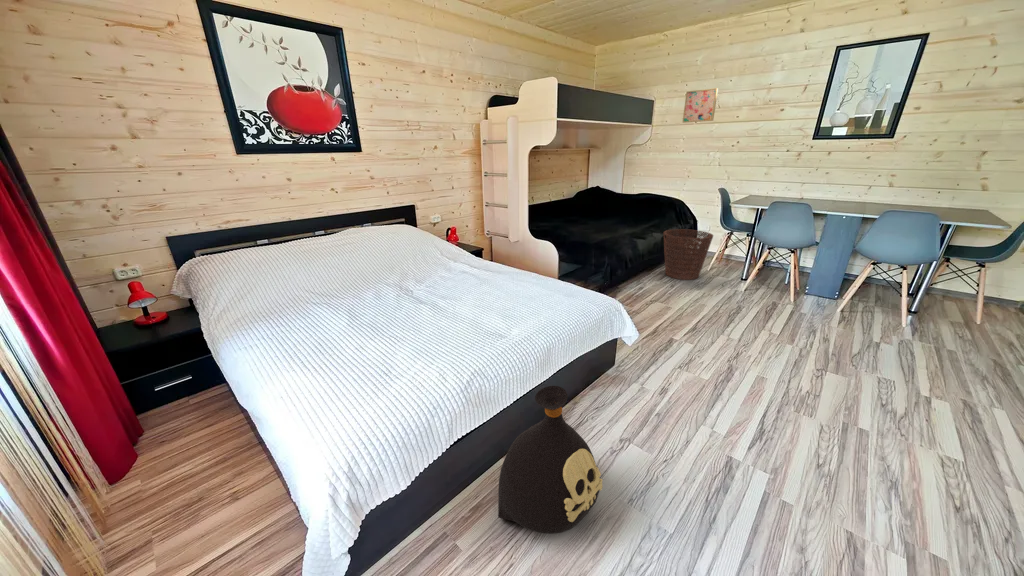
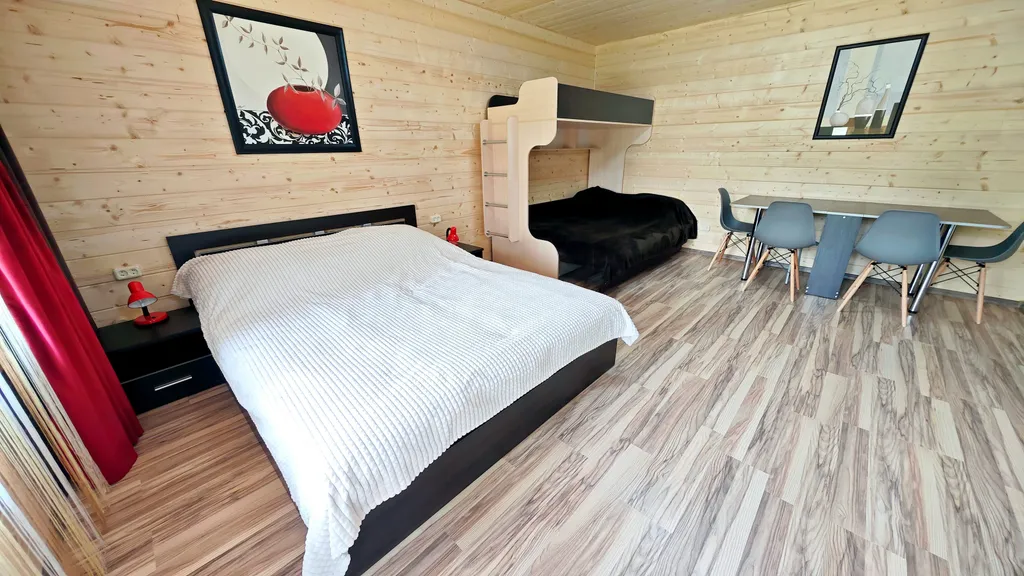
- wall art (699, 106)
- bag (550, 449)
- basket (684, 254)
